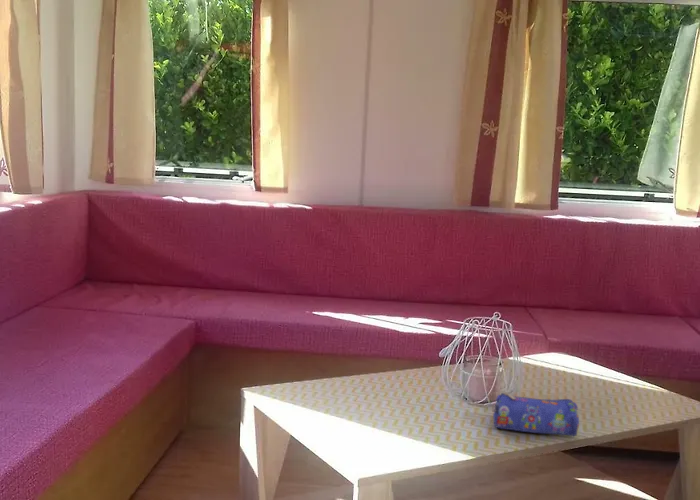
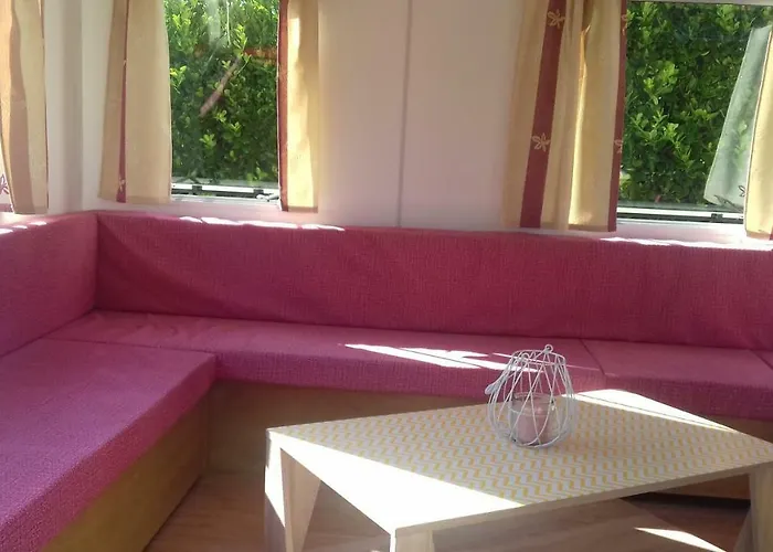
- pencil case (535, 413)
